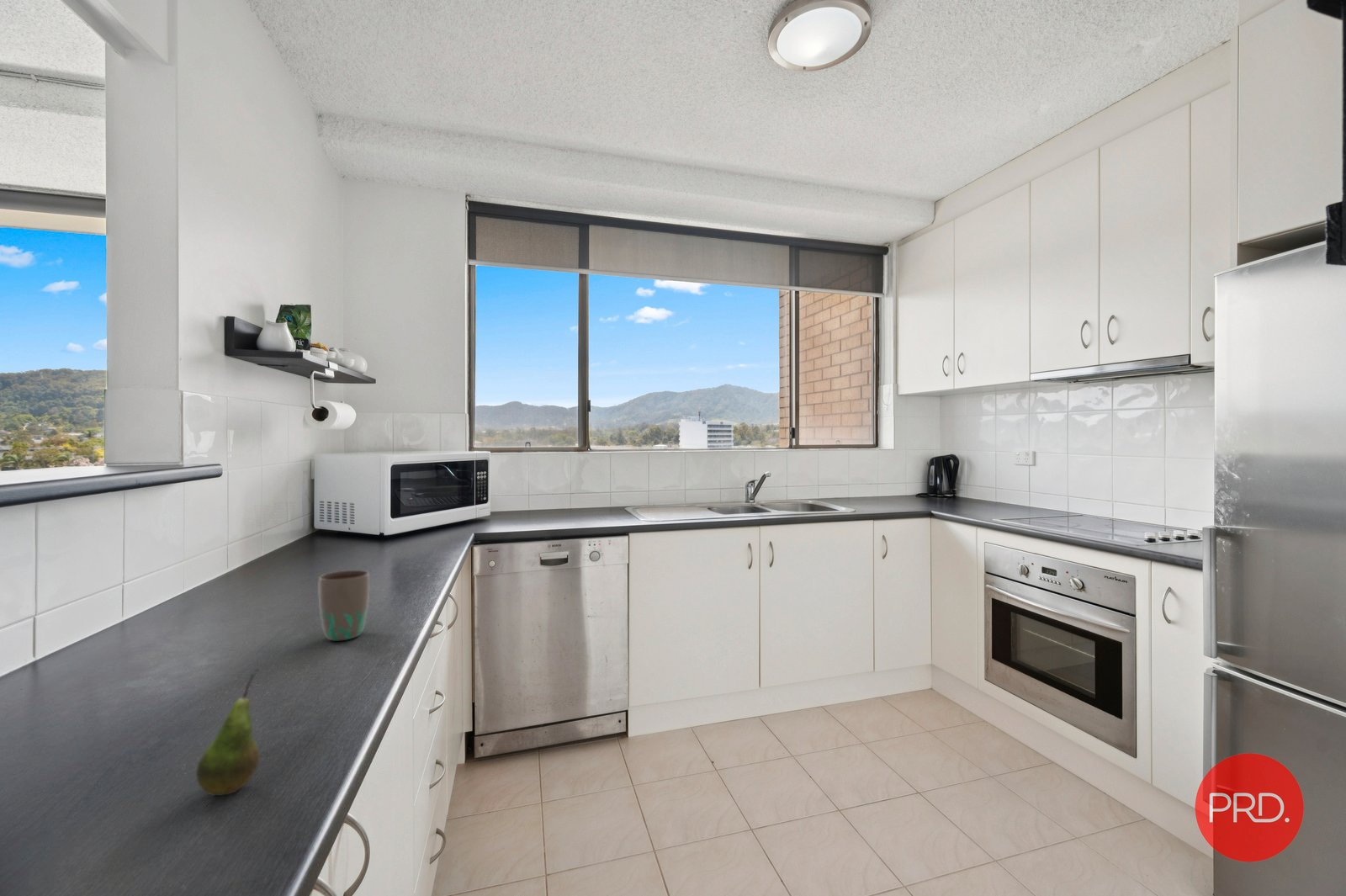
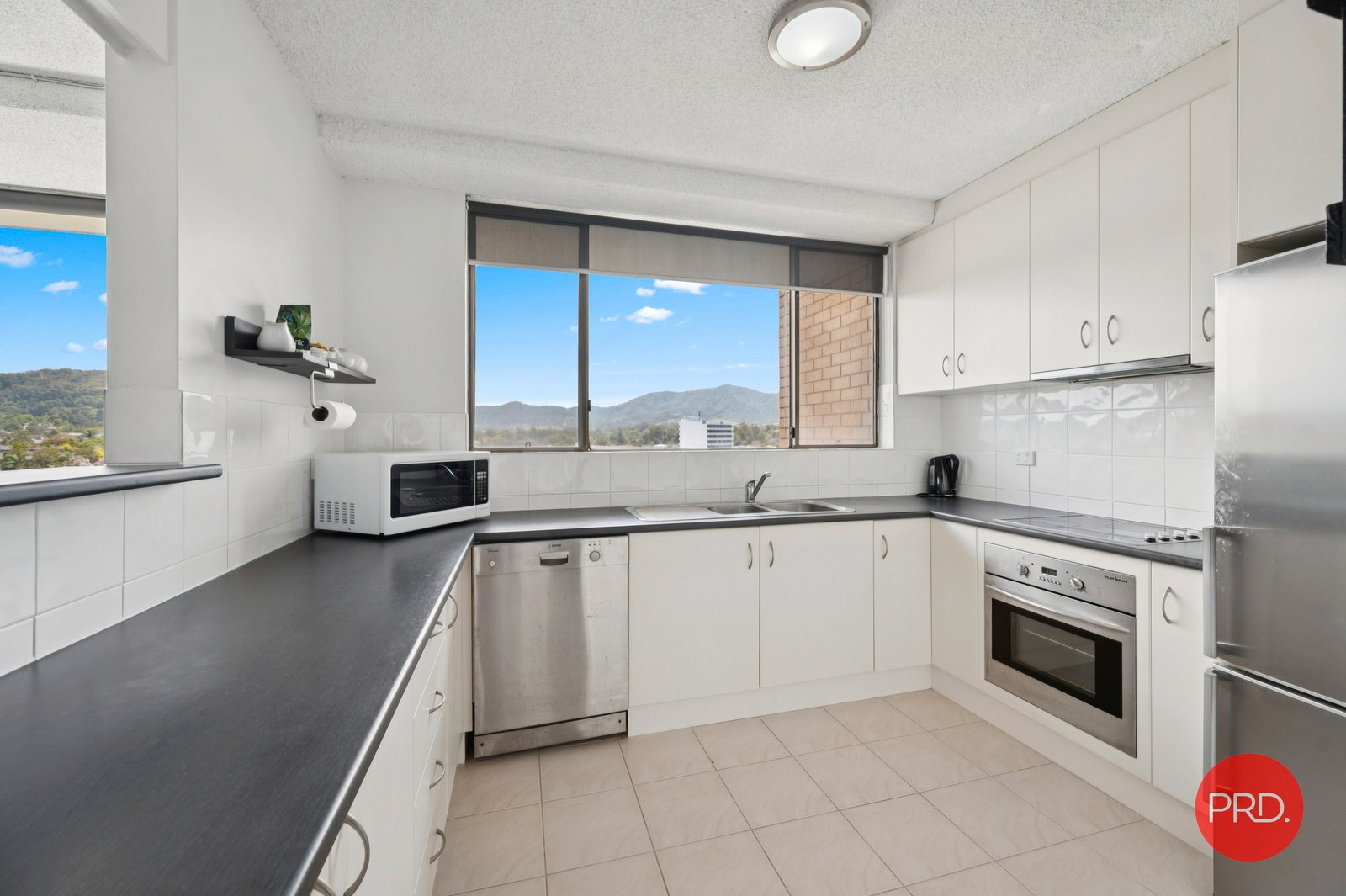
- fruit (228, 733)
- mug (341, 603)
